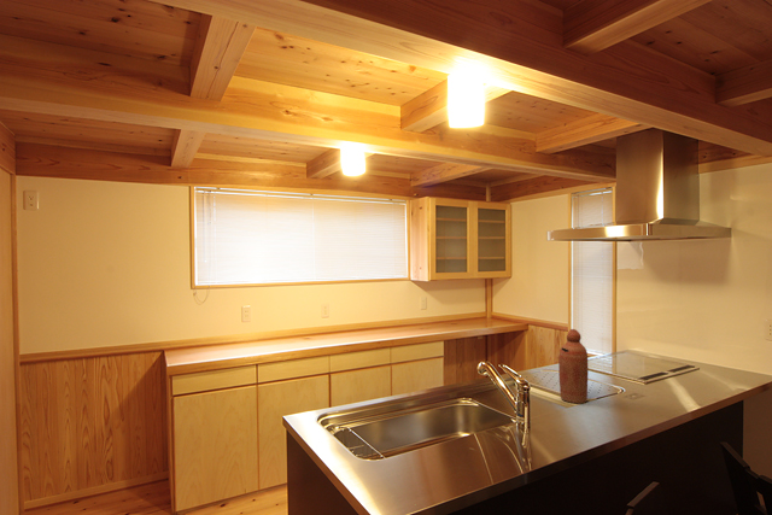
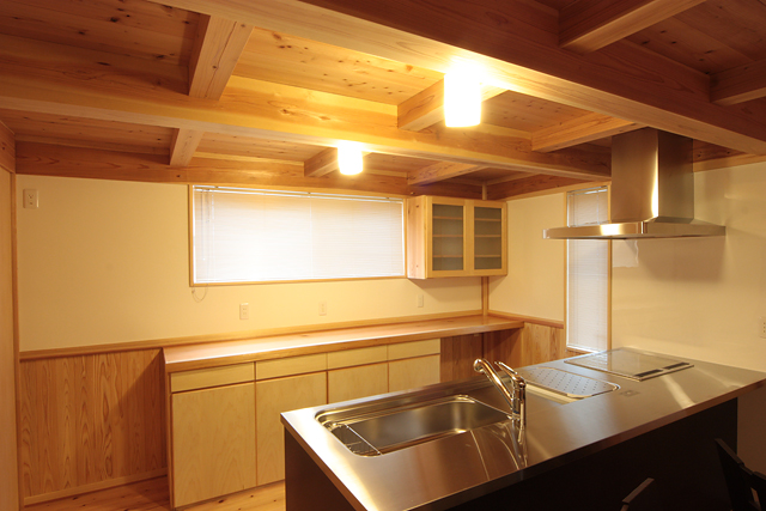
- bottle (573, 364)
